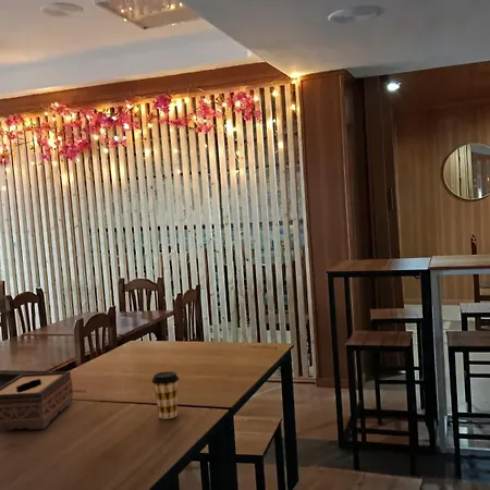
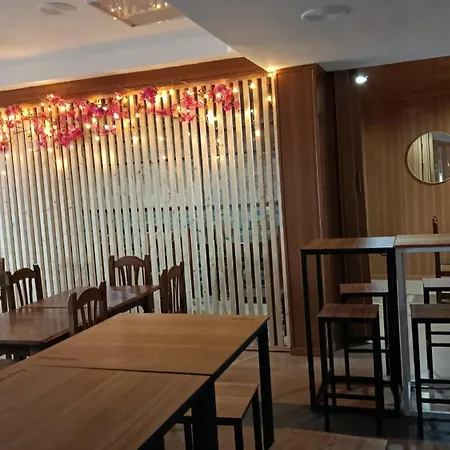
- coffee cup (167, 394)
- tissue box (32, 399)
